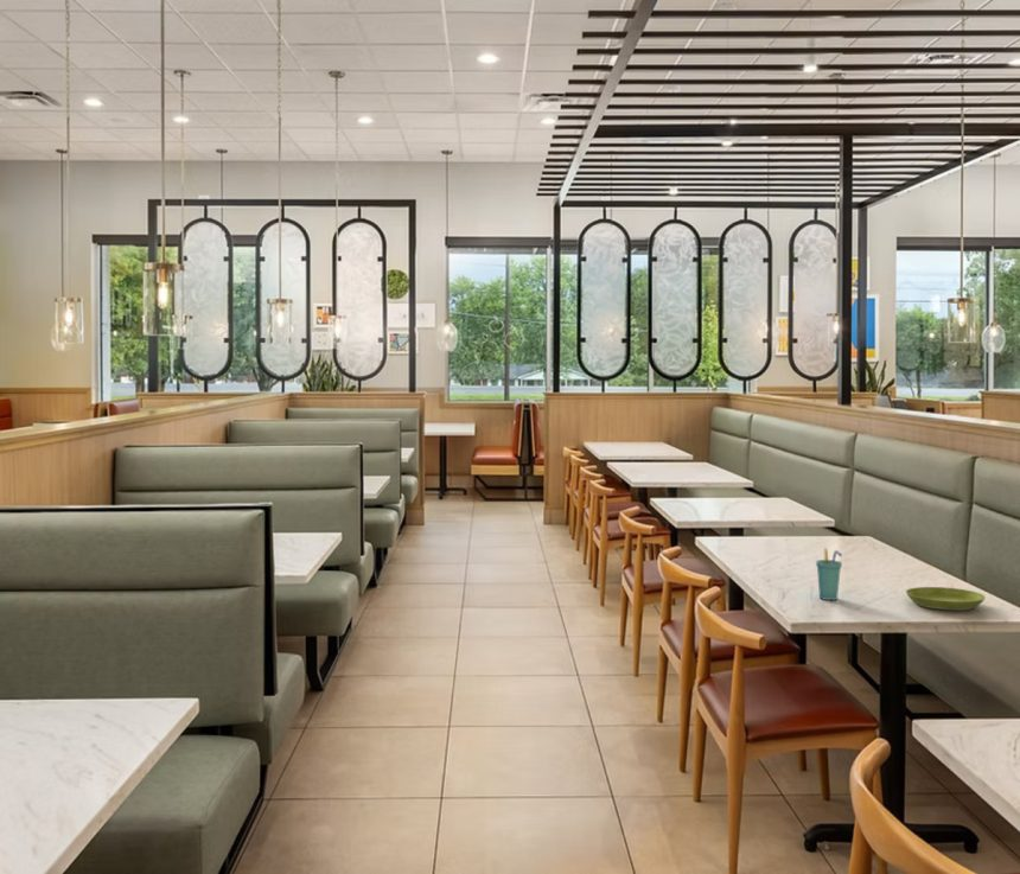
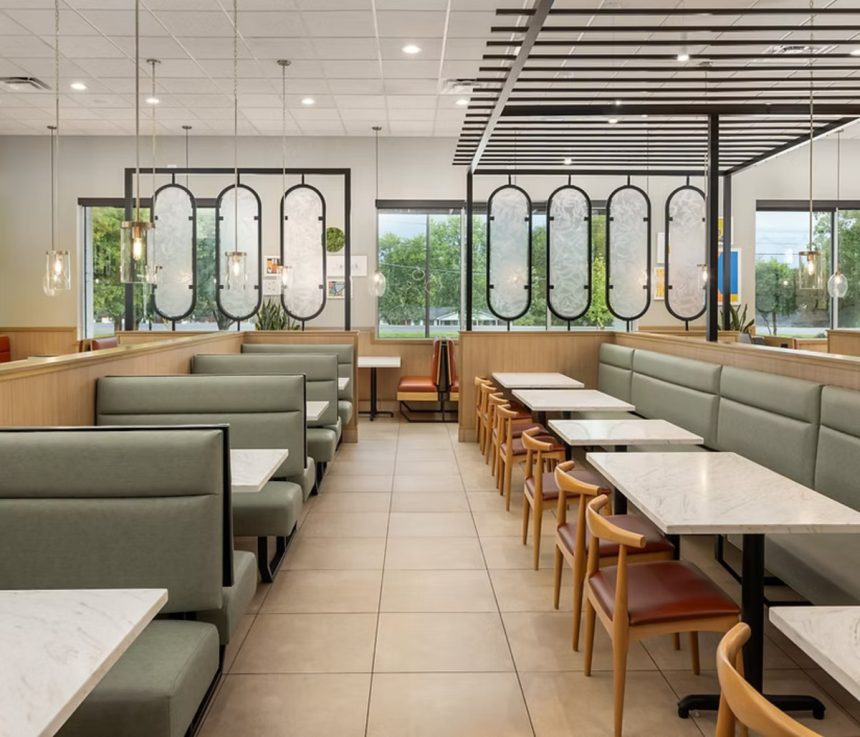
- cup (829, 573)
- saucer (944, 599)
